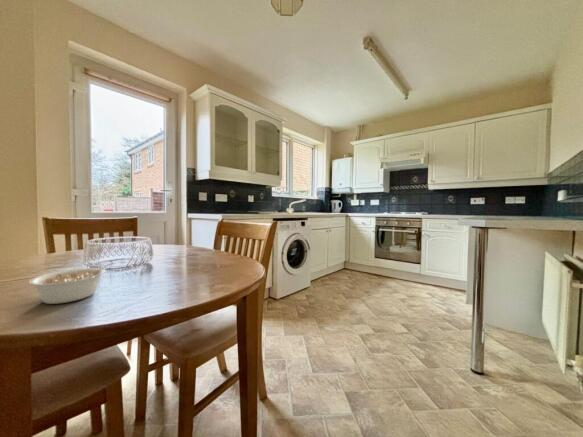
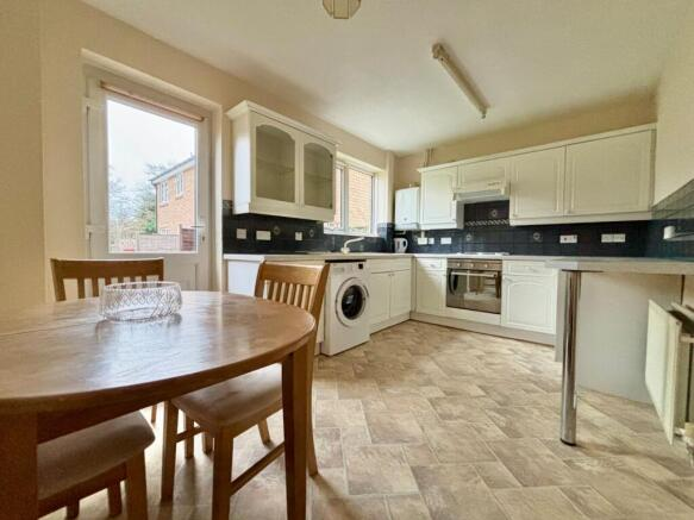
- legume (72, 282)
